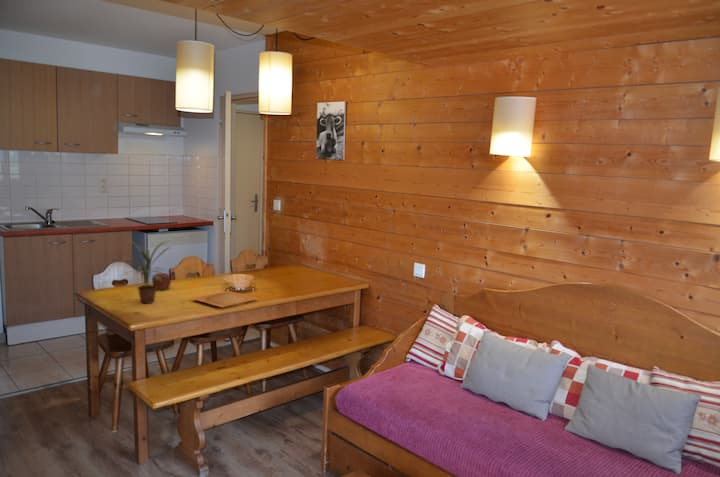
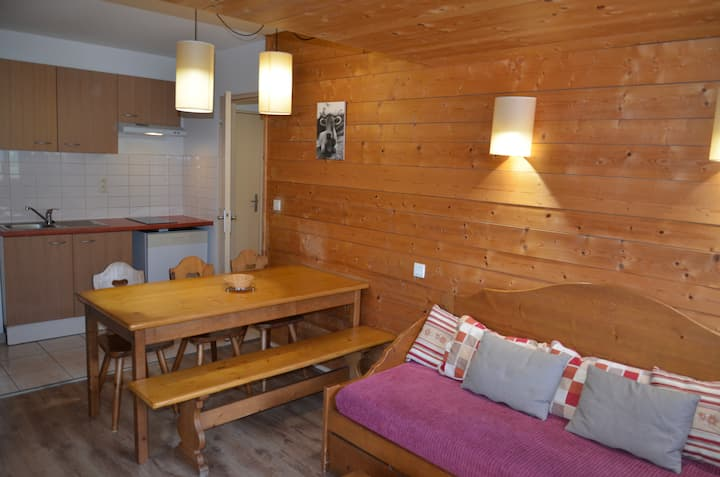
- apple (161, 281)
- potted plant (149, 271)
- plate (225, 297)
